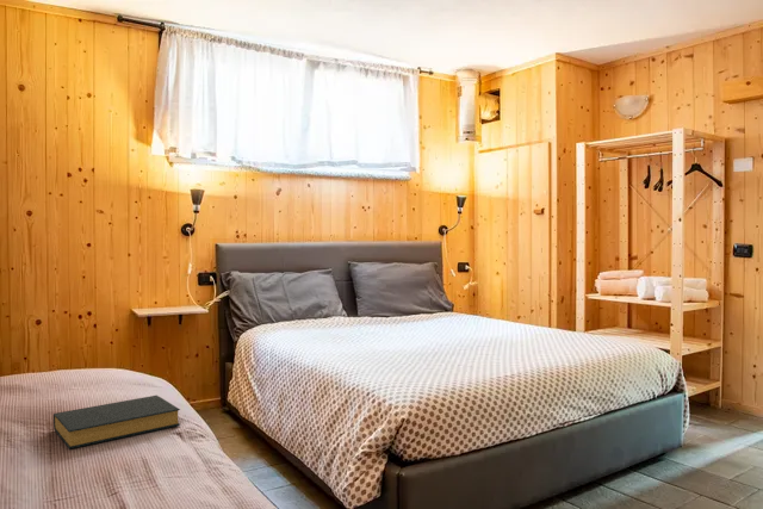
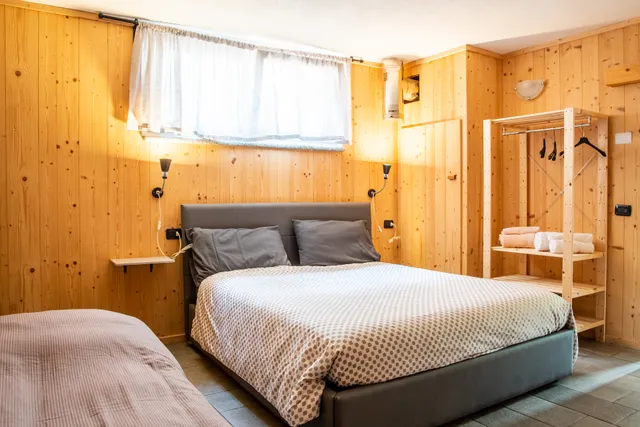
- hardback book (117, 418)
